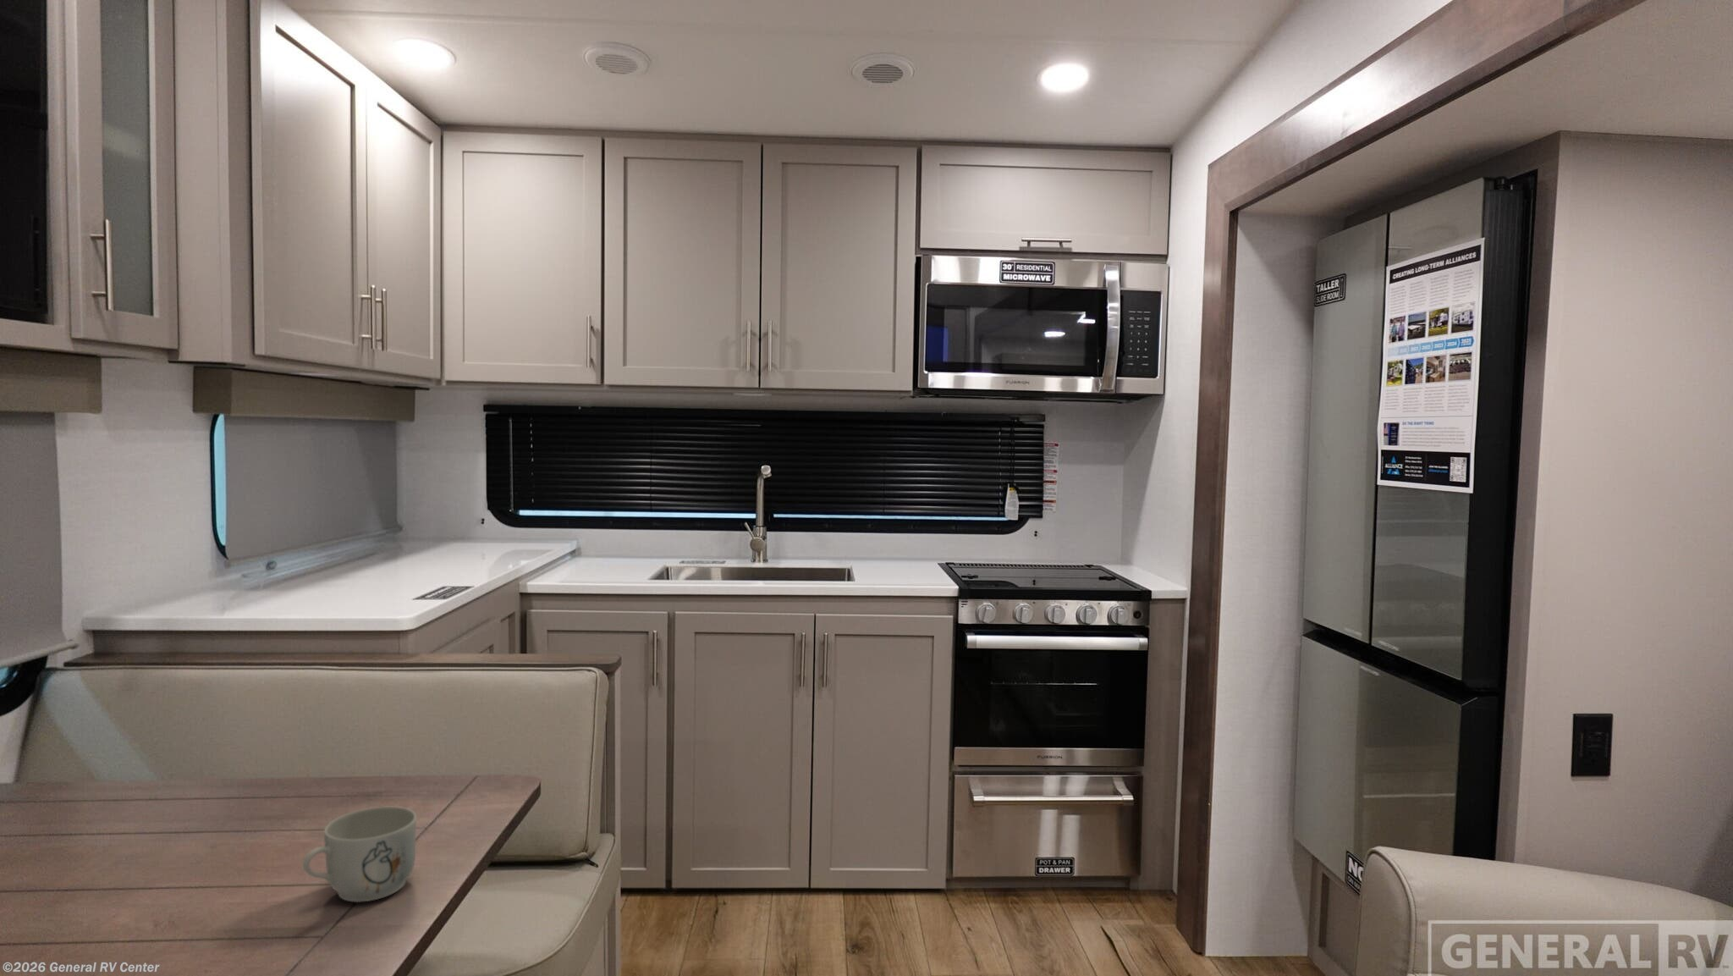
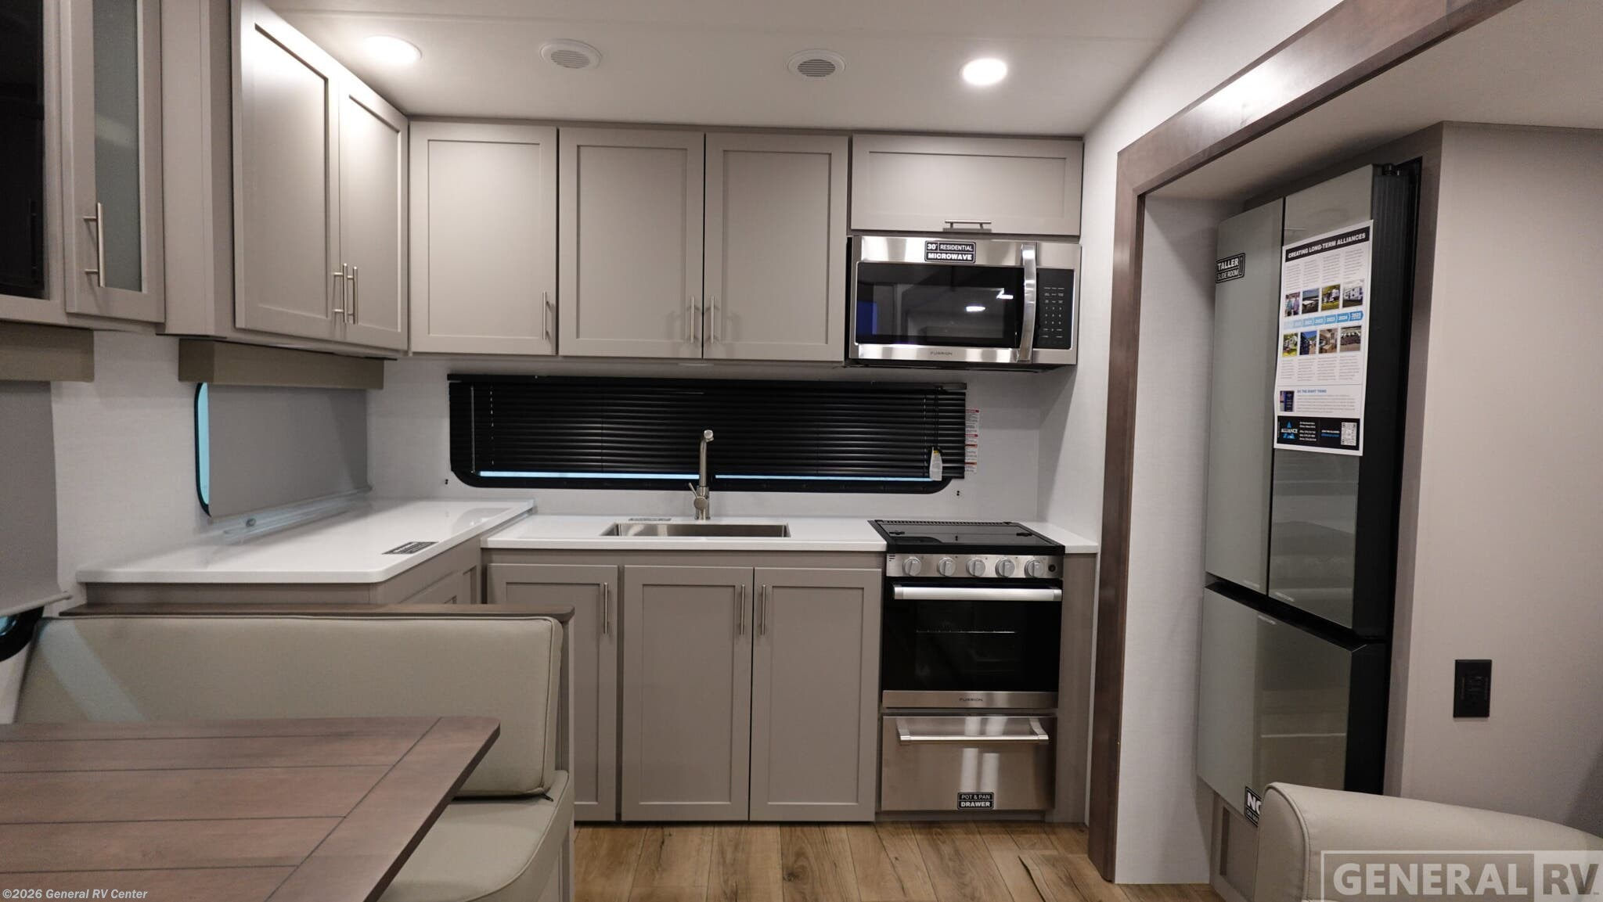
- mug (359, 858)
